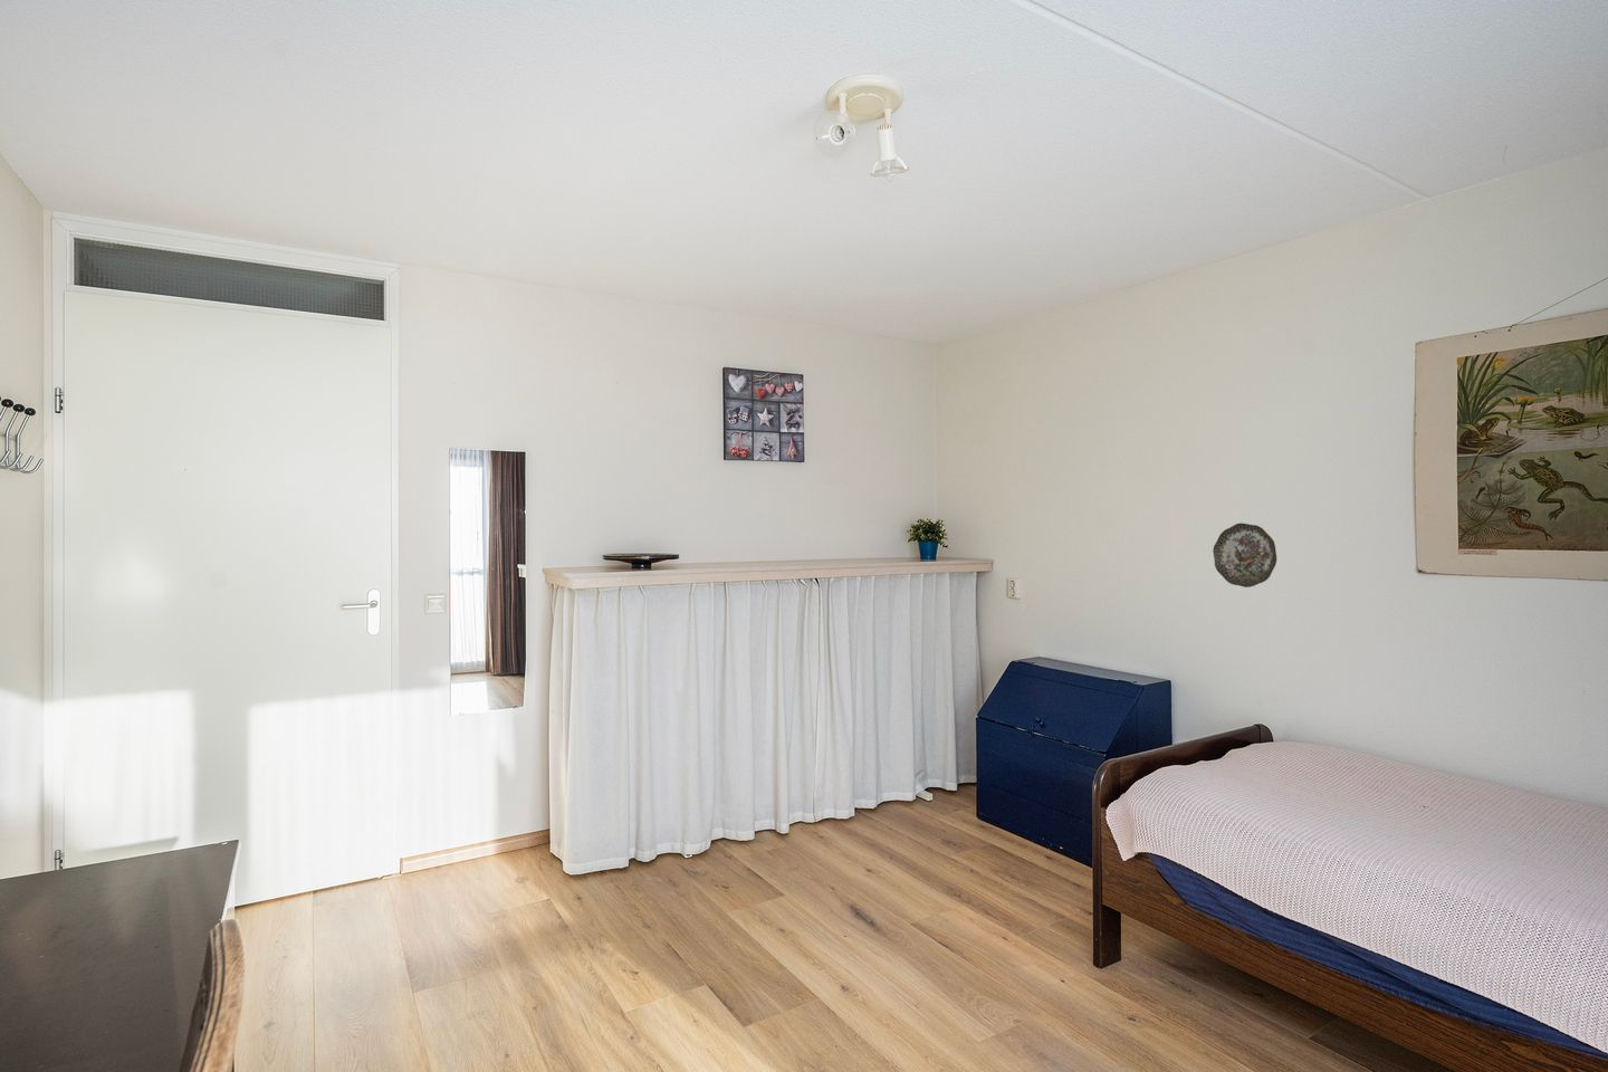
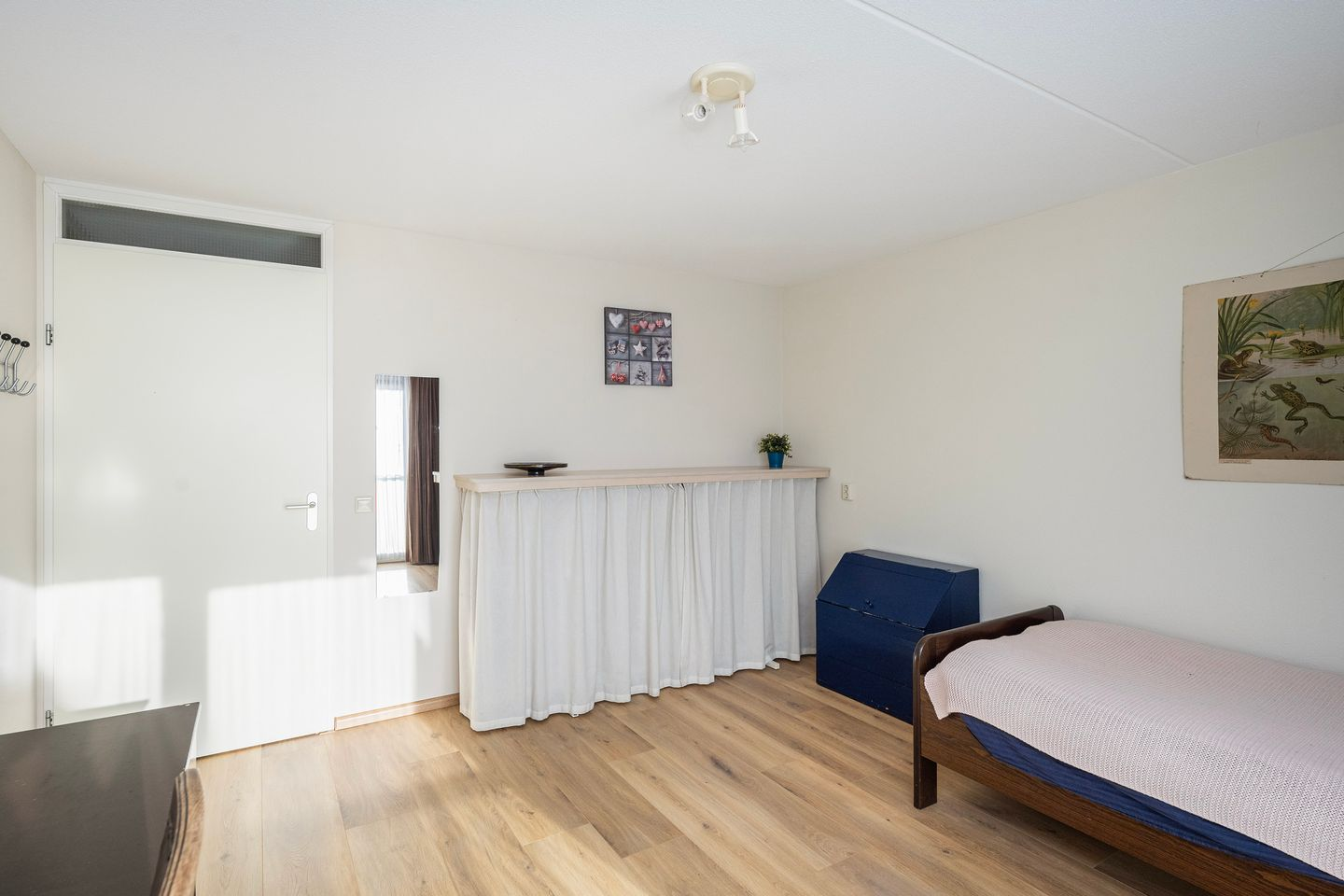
- decorative plate (1245, 555)
